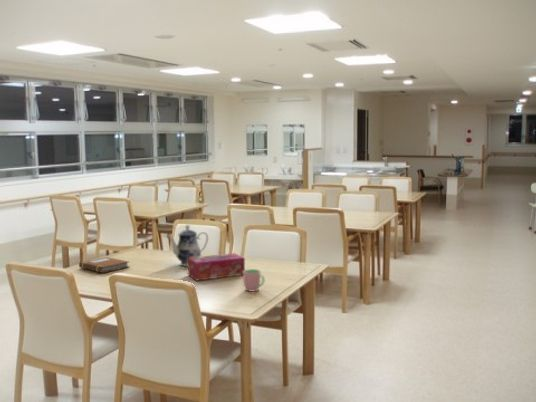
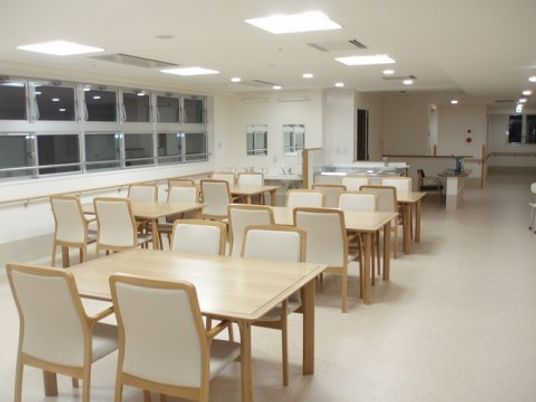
- teapot (187, 244)
- tissue box (216, 266)
- cup (254, 280)
- notebook (103, 264)
